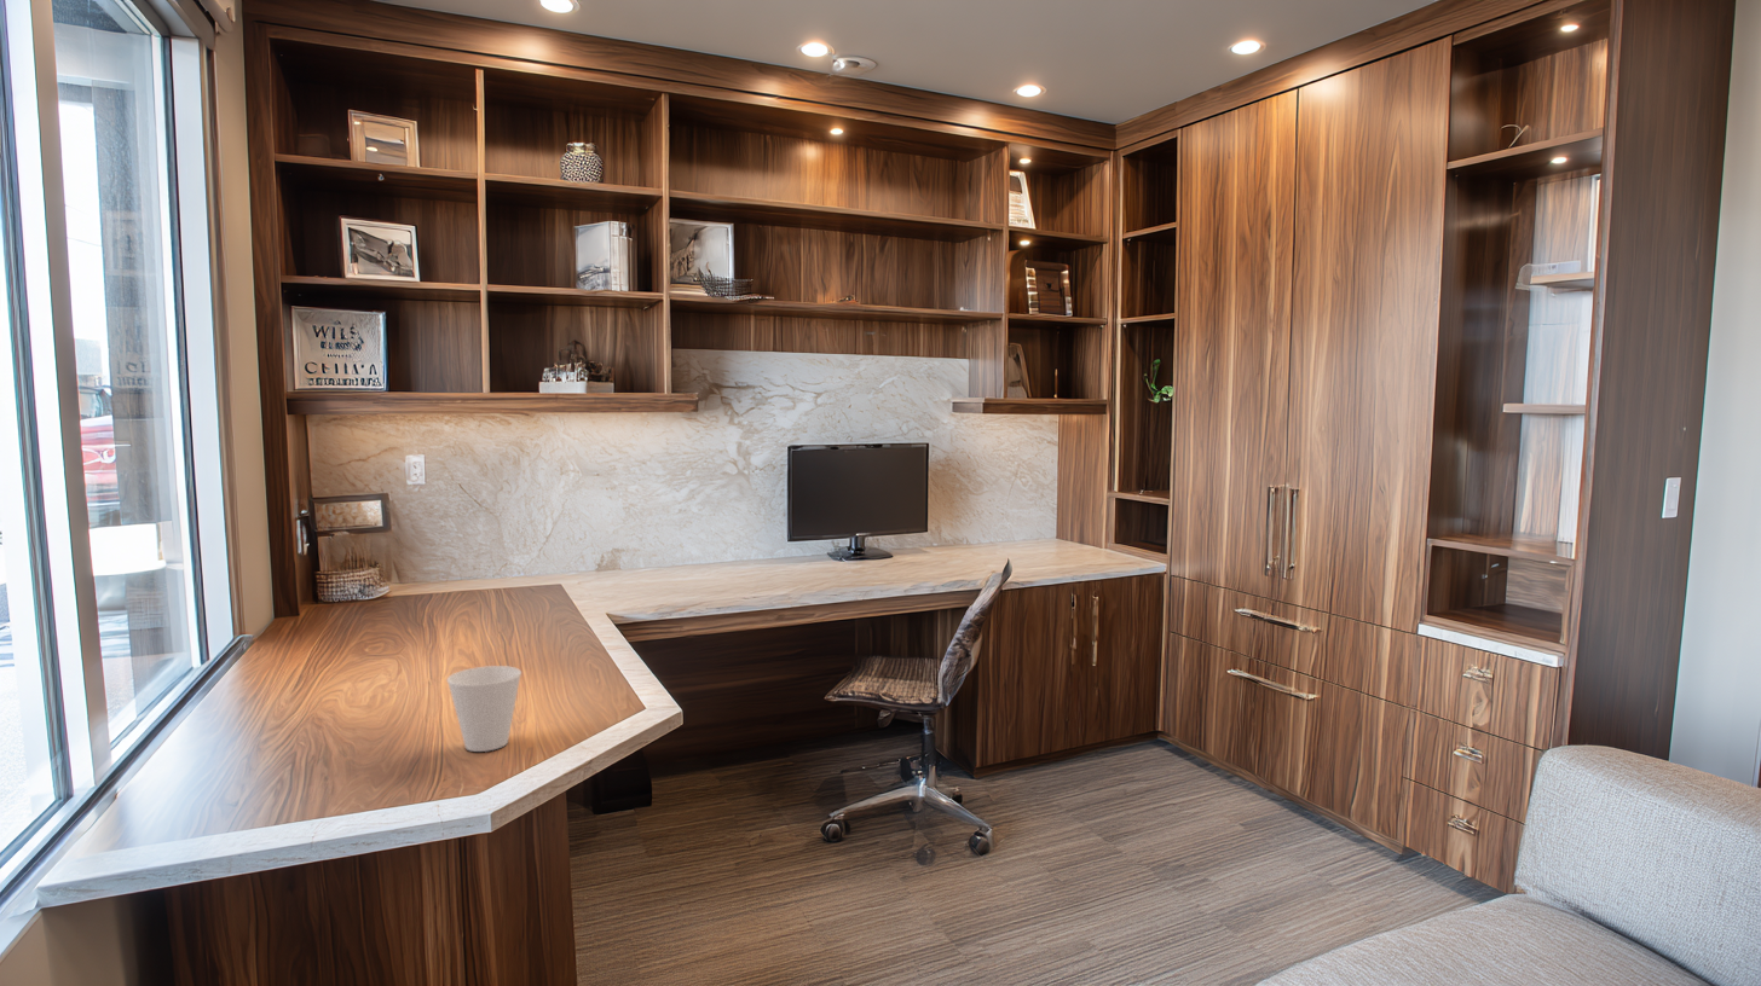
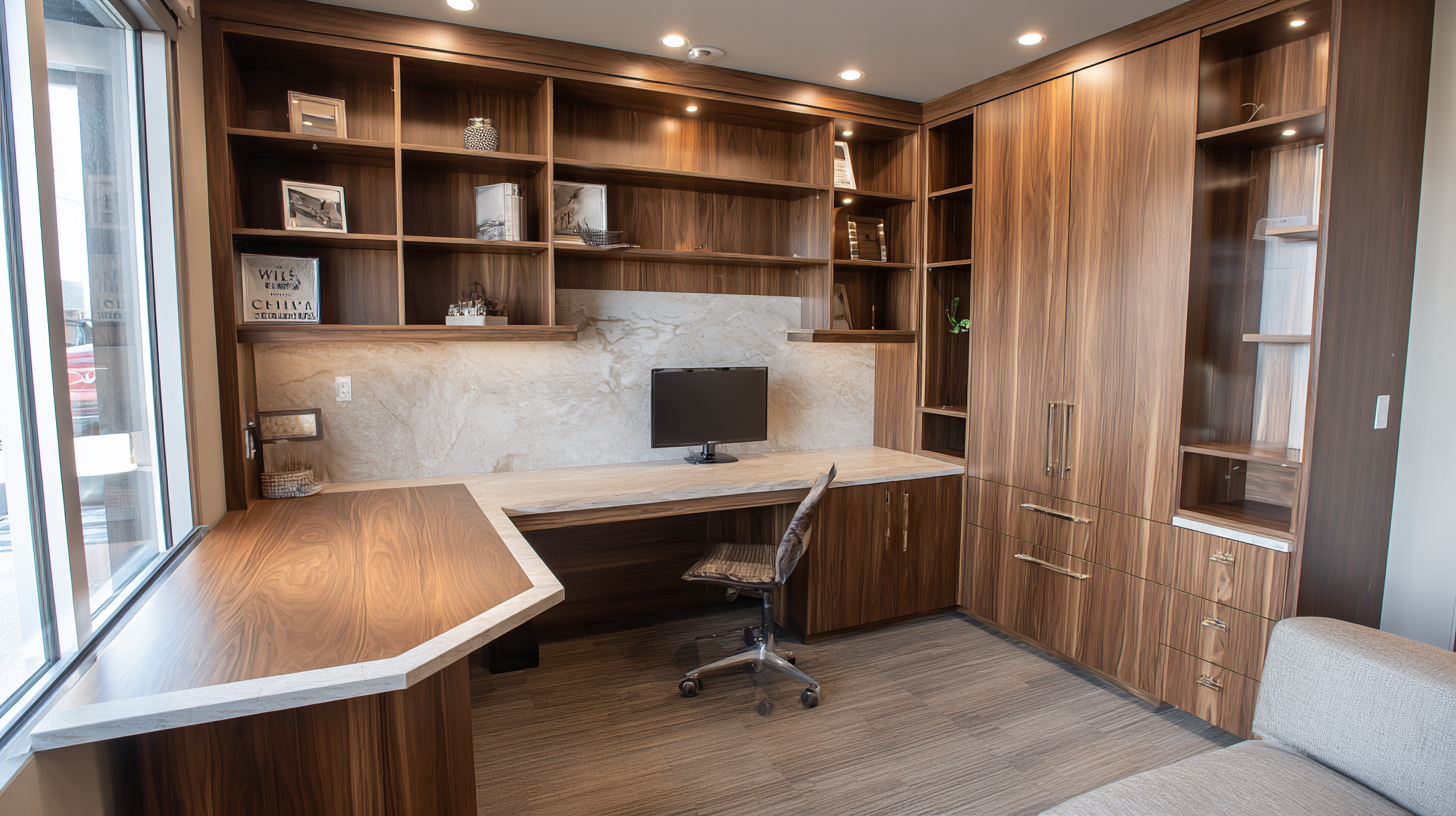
- cup (485, 709)
